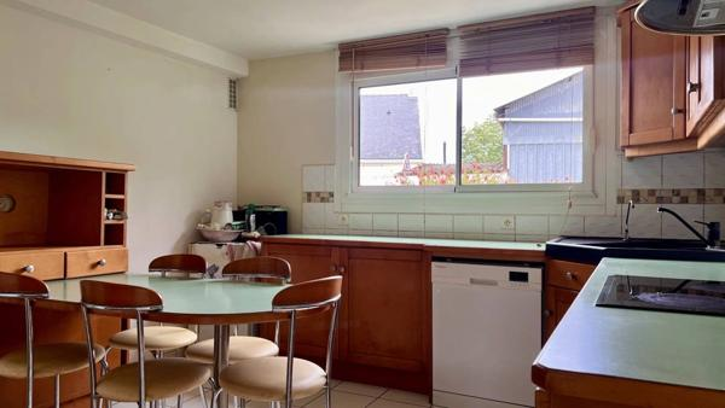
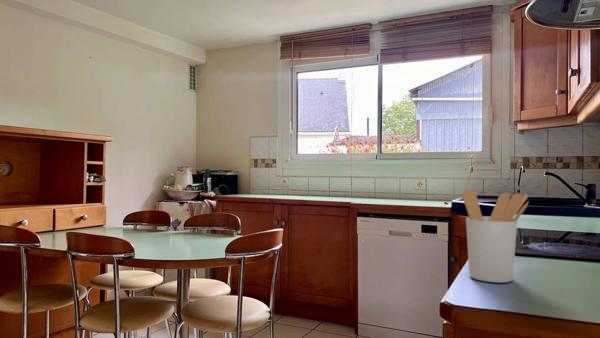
+ utensil holder (497, 232)
